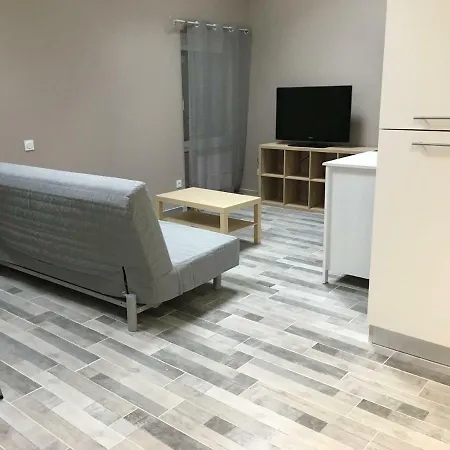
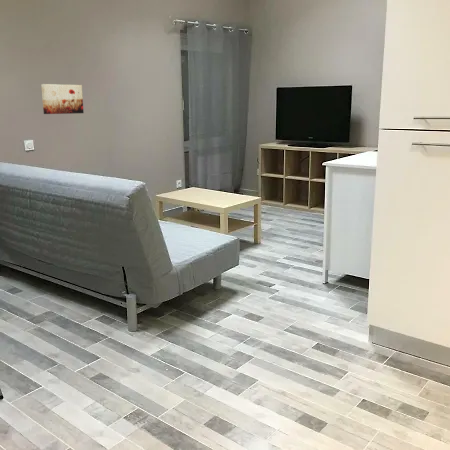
+ wall art (63, 99)
